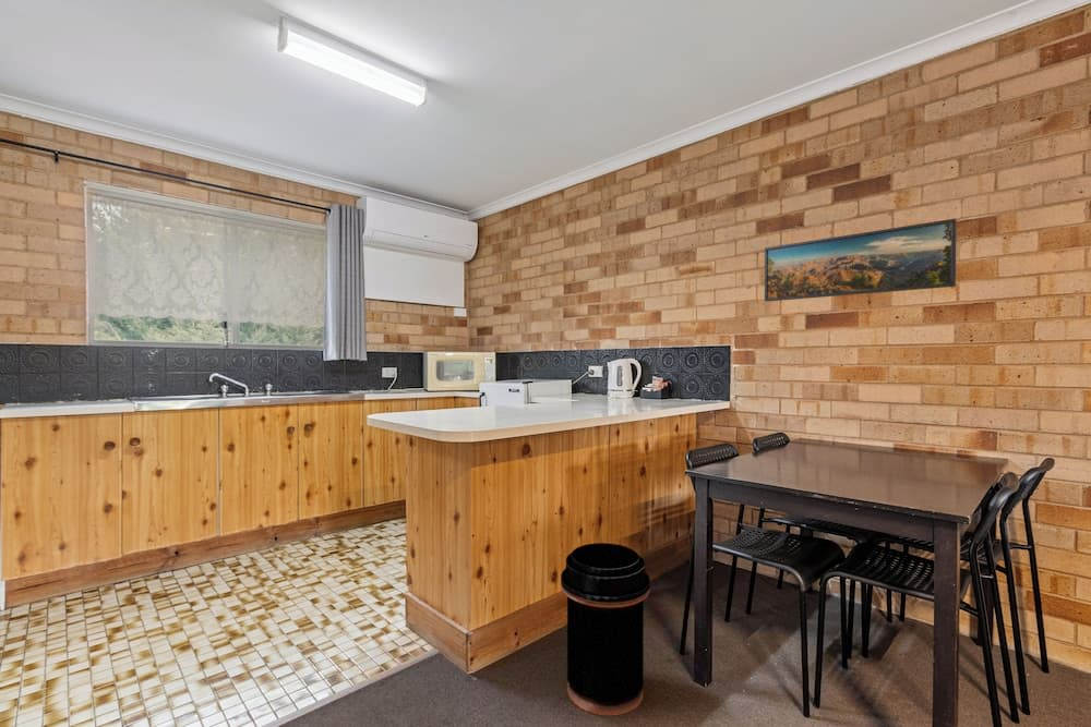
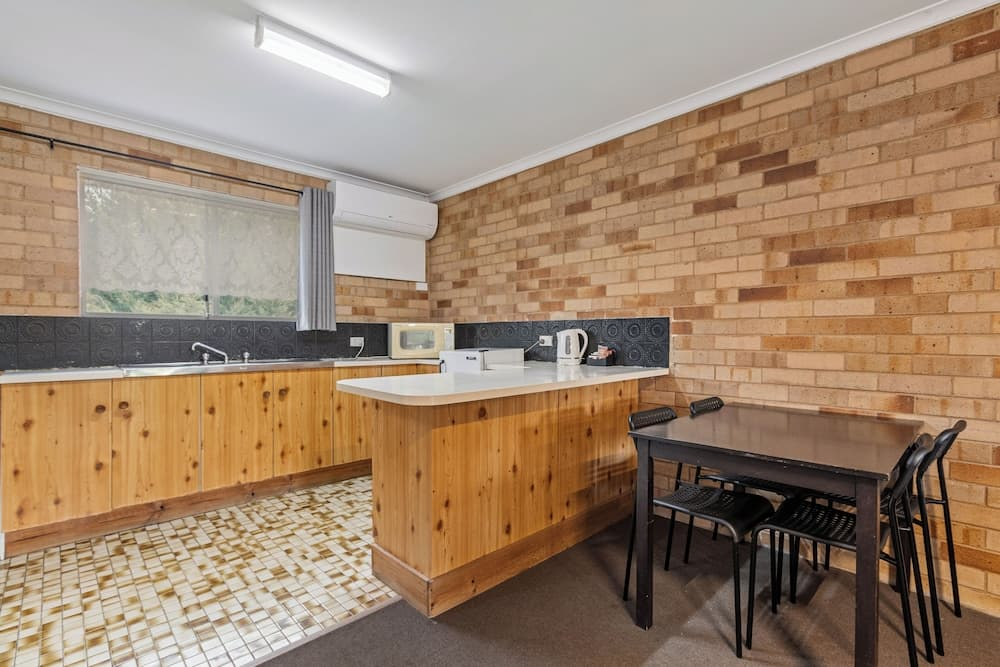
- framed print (849, 265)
- trash can (604, 621)
